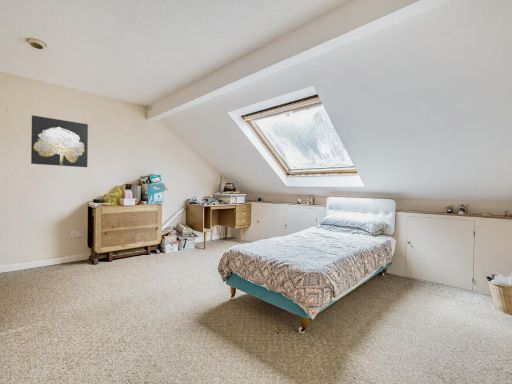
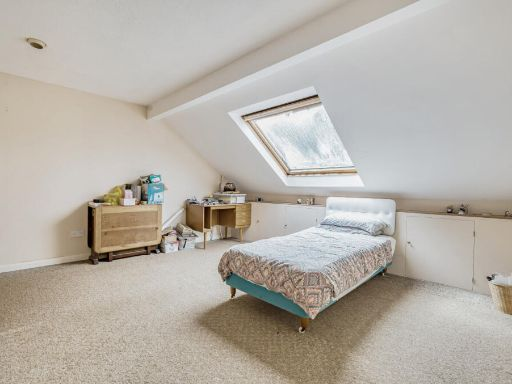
- wall art (61, 142)
